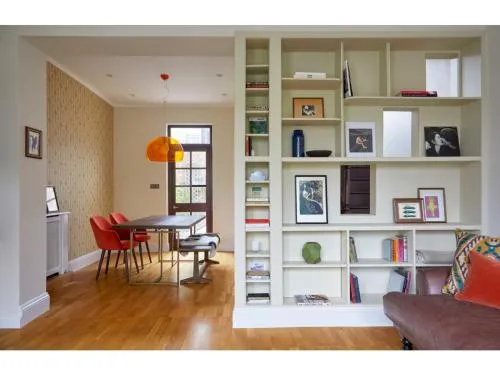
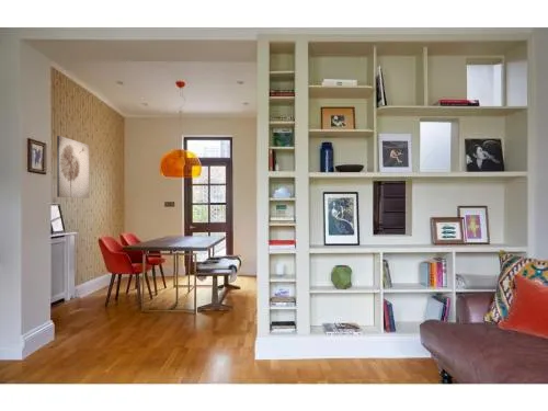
+ wall art (73, 169)
